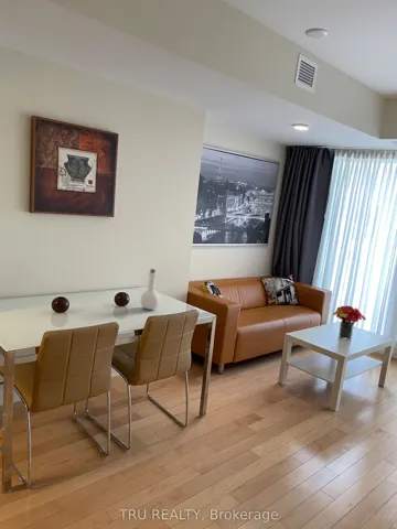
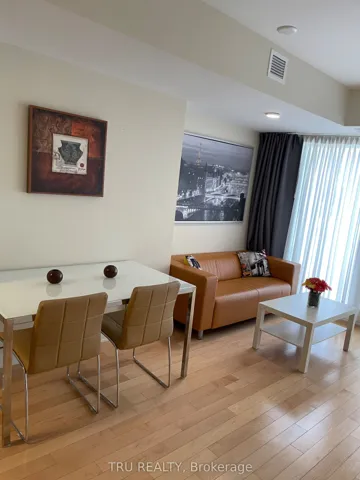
- bottle (151, 289)
